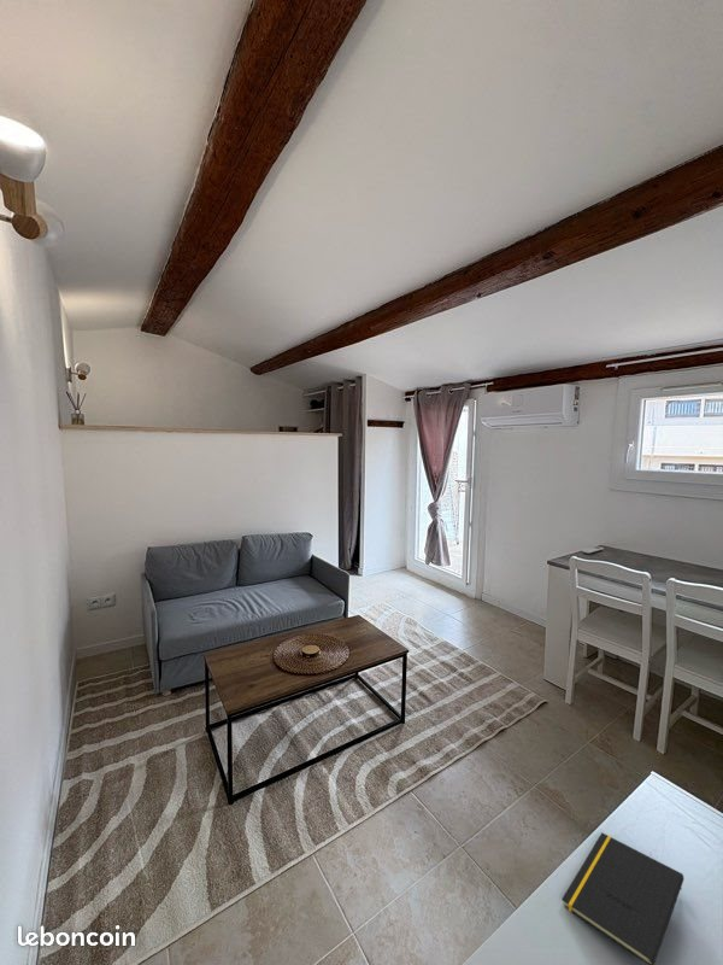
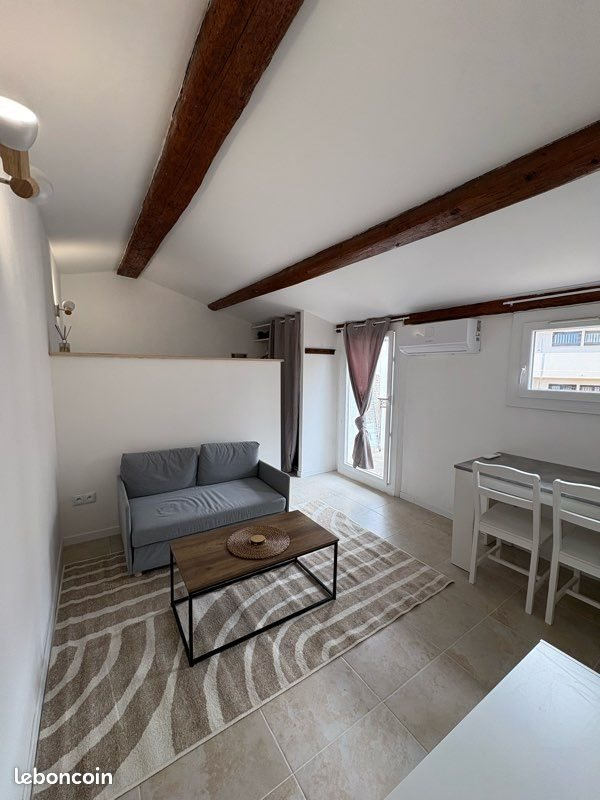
- notepad (623, 889)
